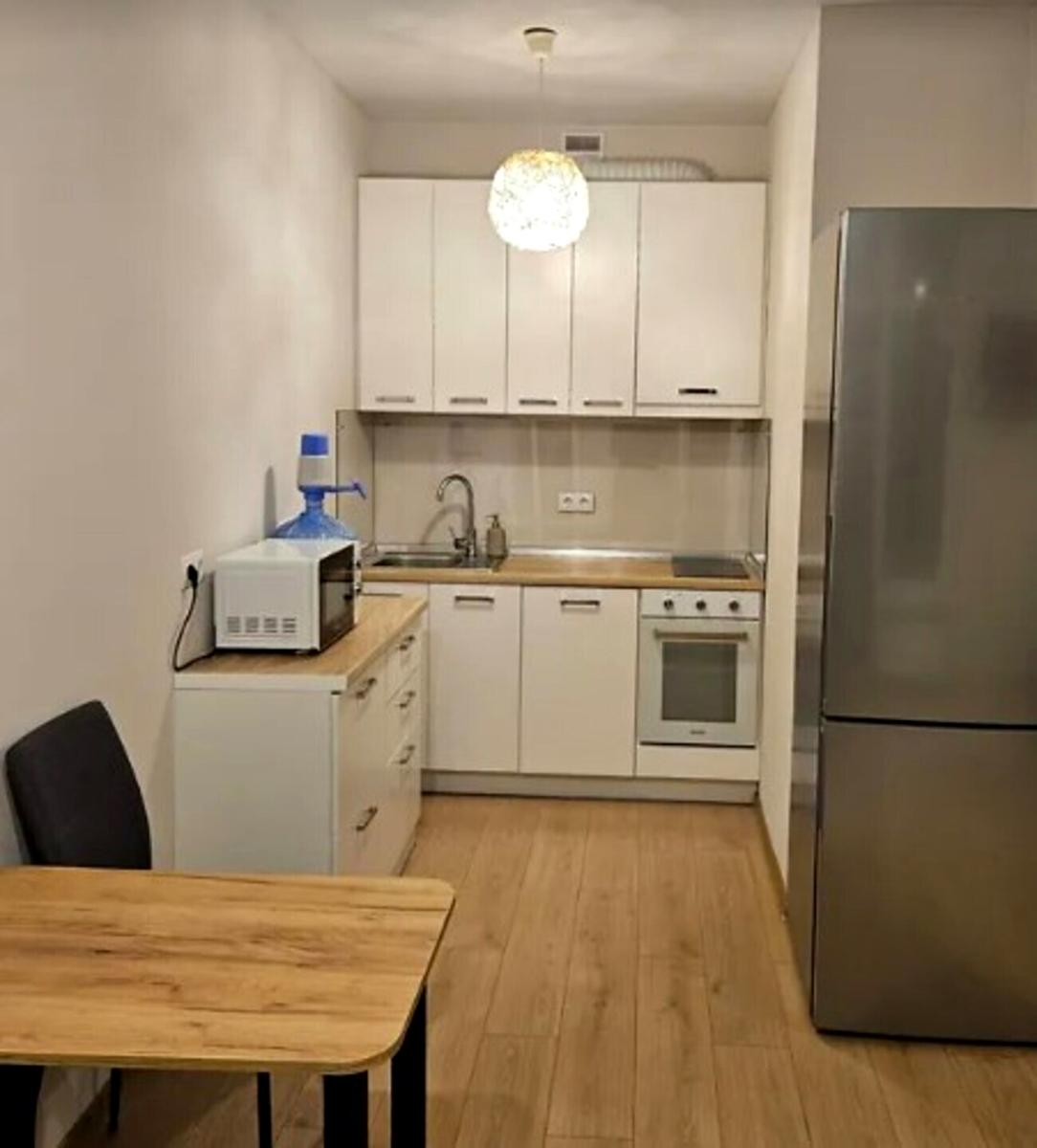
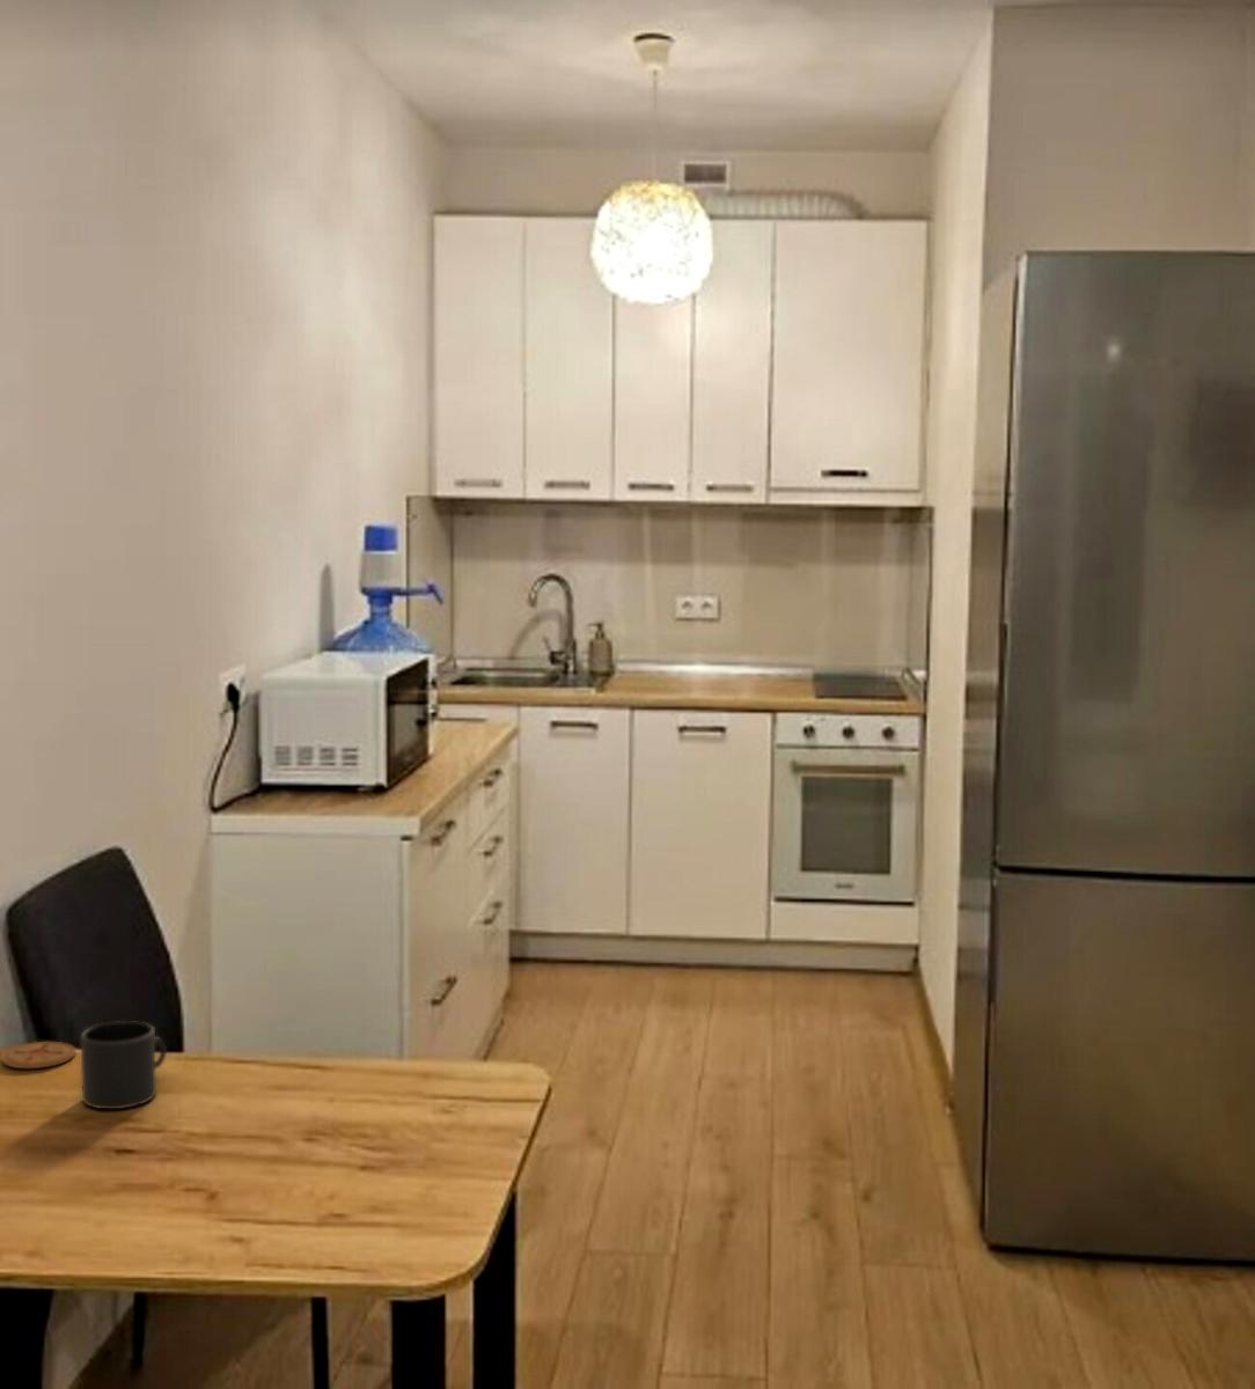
+ coaster (39, 1055)
+ mug (126, 1061)
